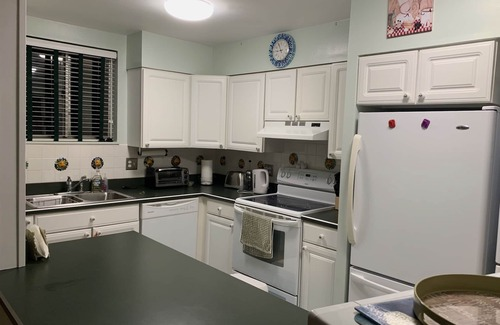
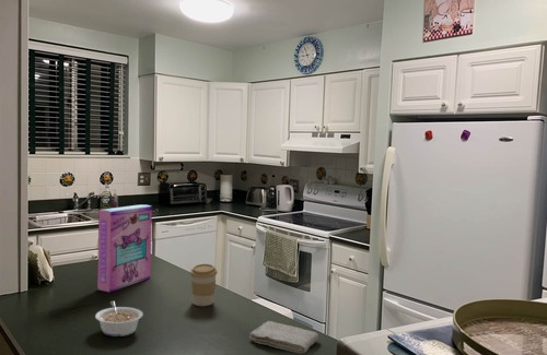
+ coffee cup (202, 284)
+ washcloth (283, 335)
+ legume (117, 320)
+ cereal box (126, 245)
